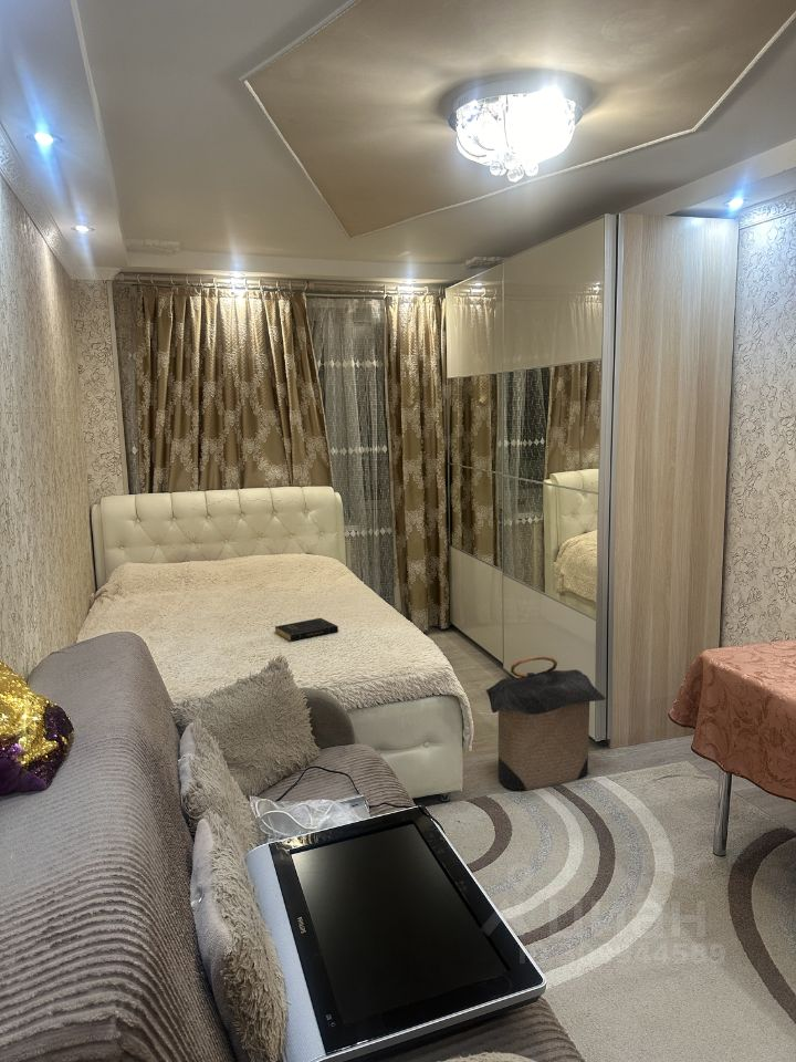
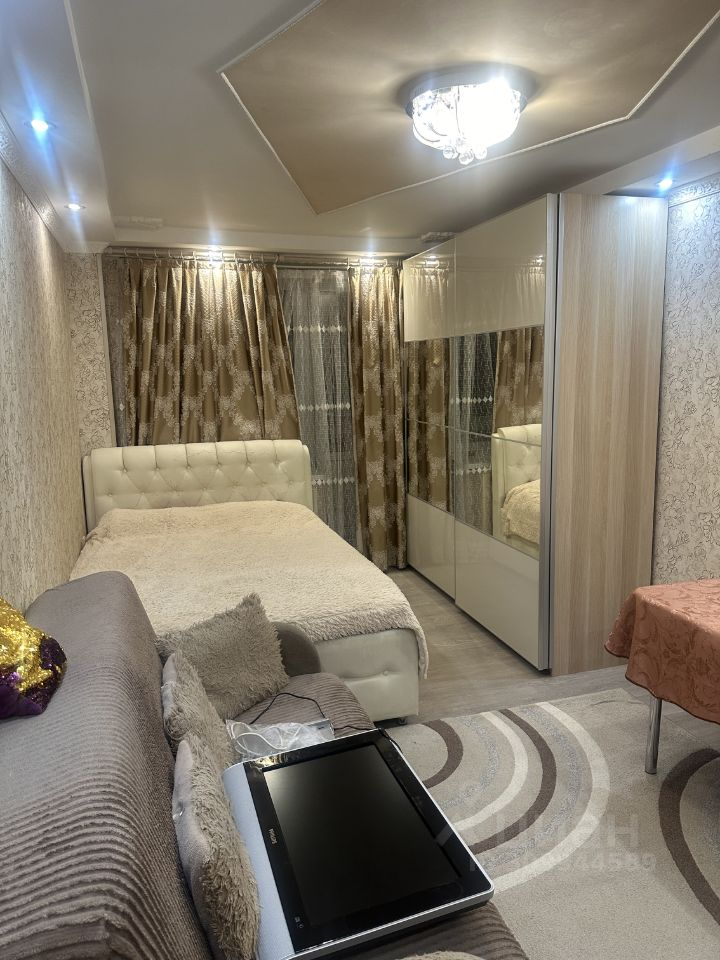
- book (307, 628)
- laundry hamper (544, 712)
